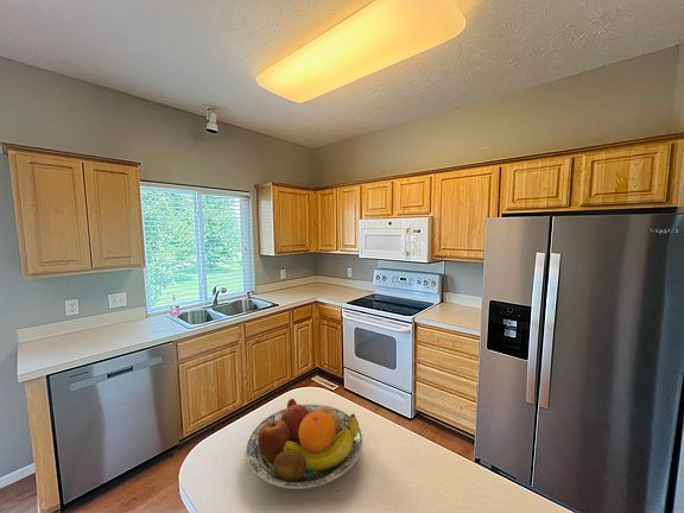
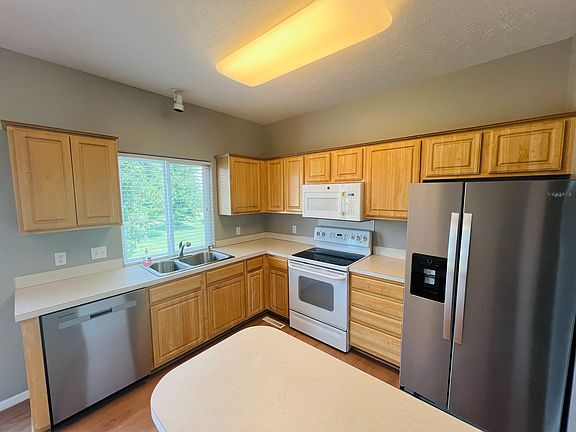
- fruit bowl (305, 433)
